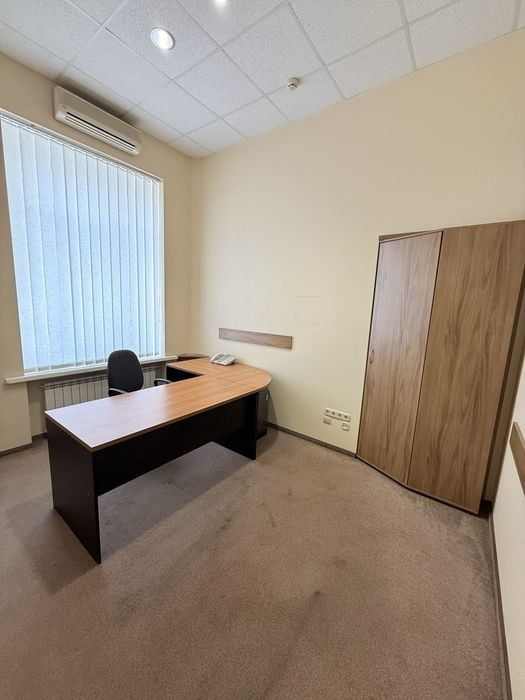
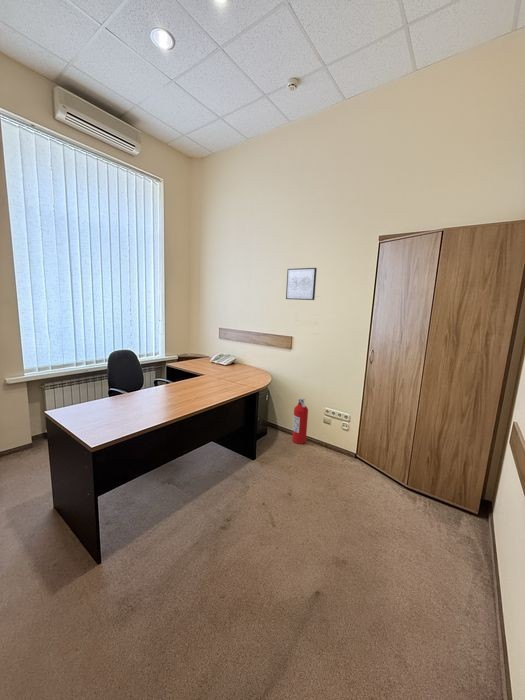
+ fire extinguisher (300, 419)
+ wall art (300, 284)
